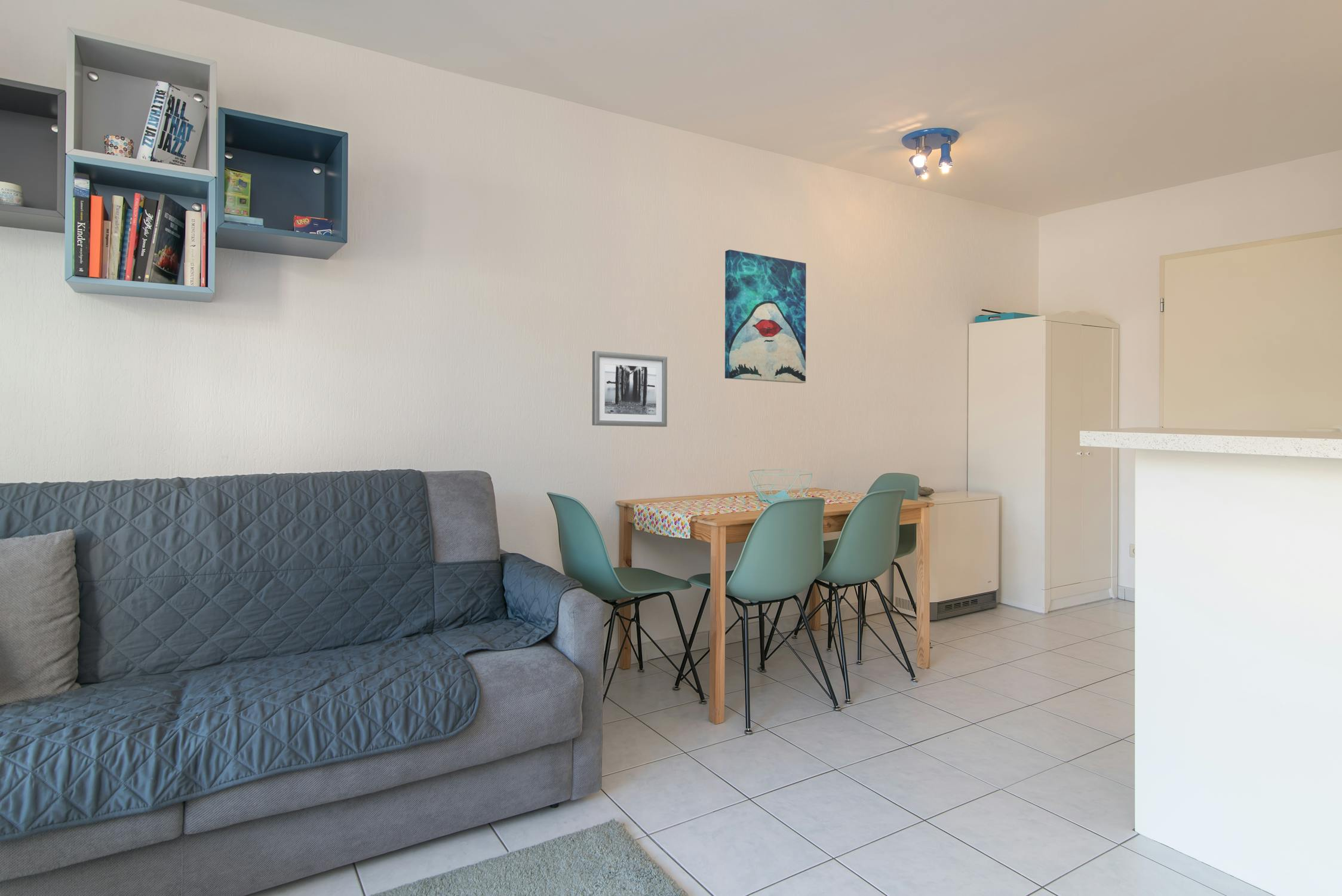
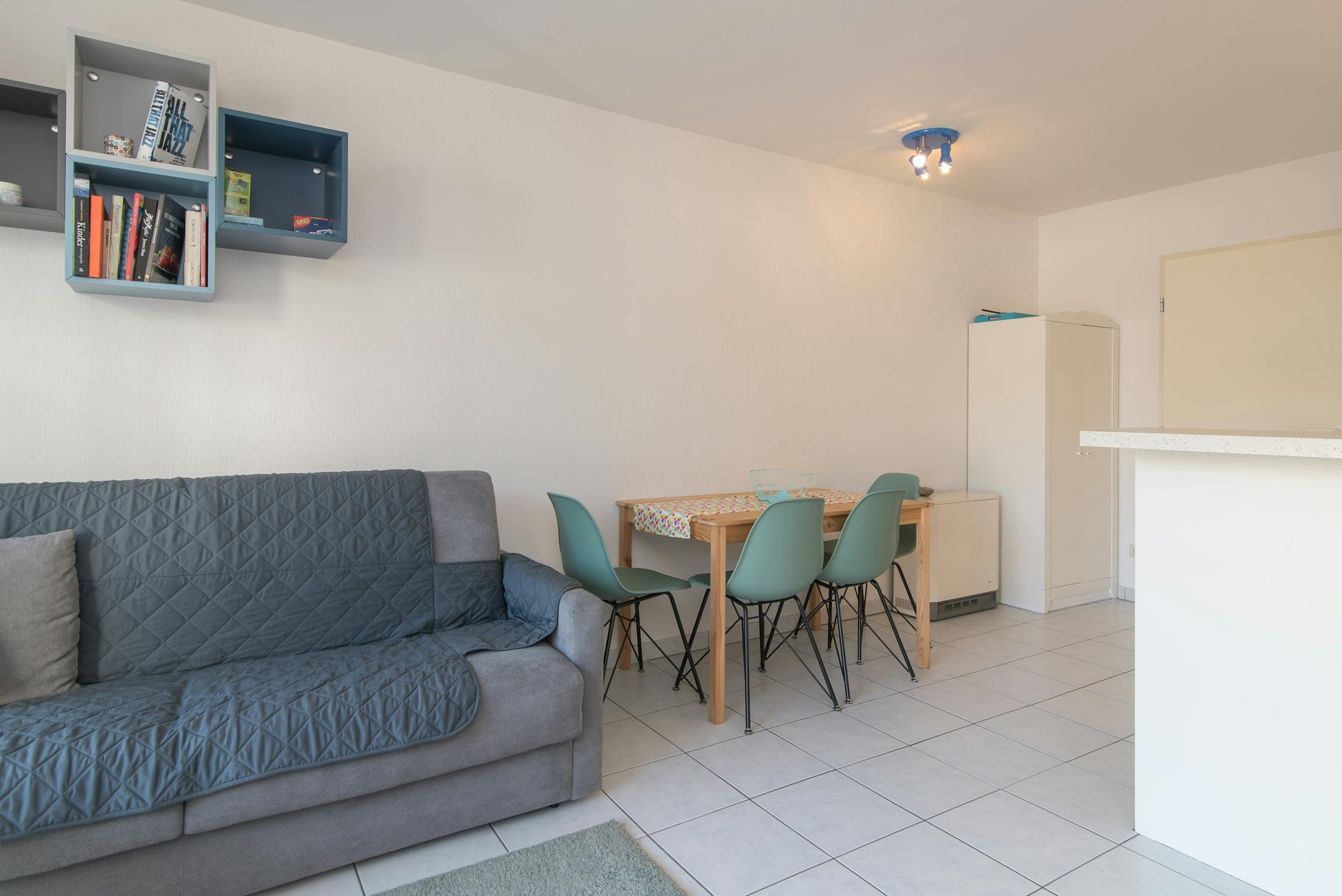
- wall art (766, 319)
- wall art (631, 390)
